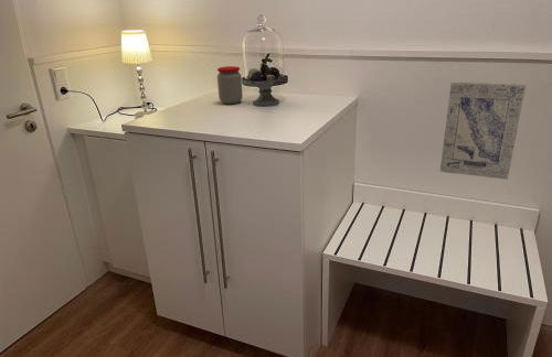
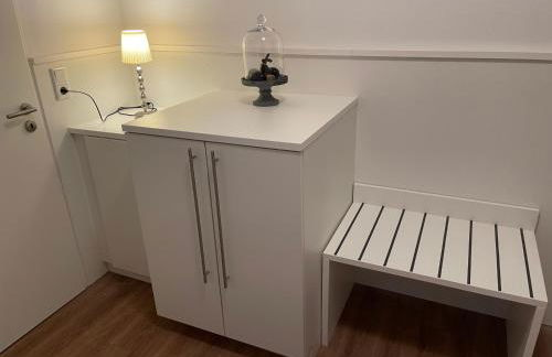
- jar (230, 85)
- wall art (479, 130)
